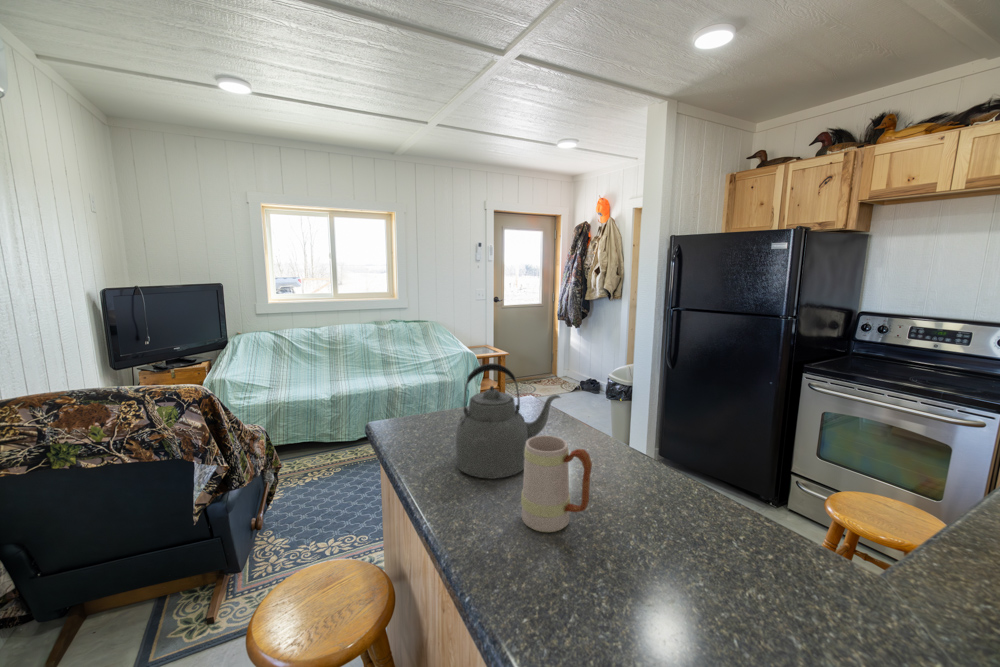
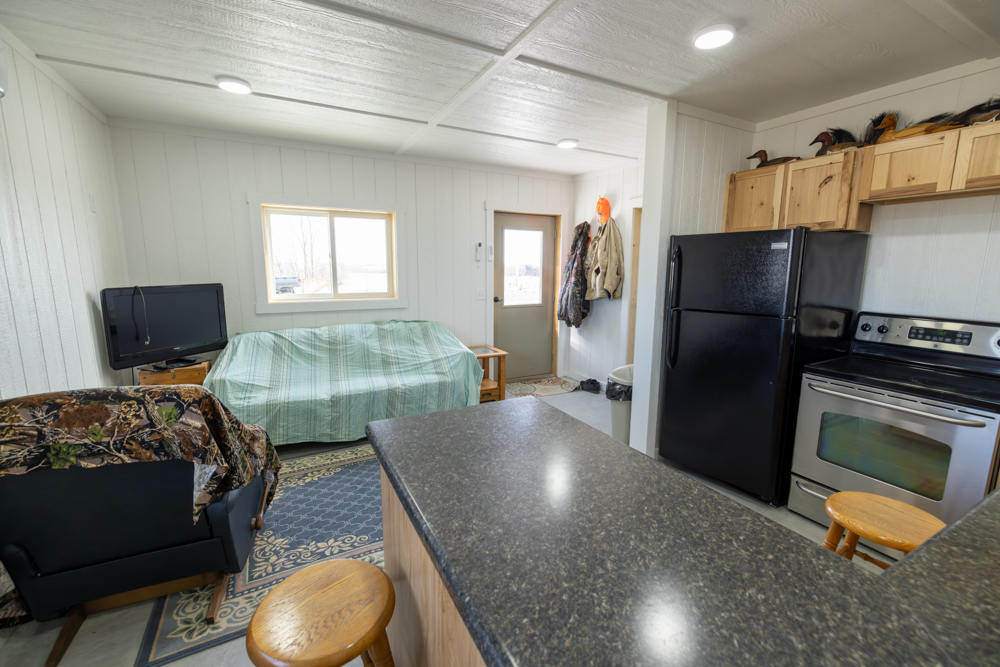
- mug (555, 484)
- kettle (508, 413)
